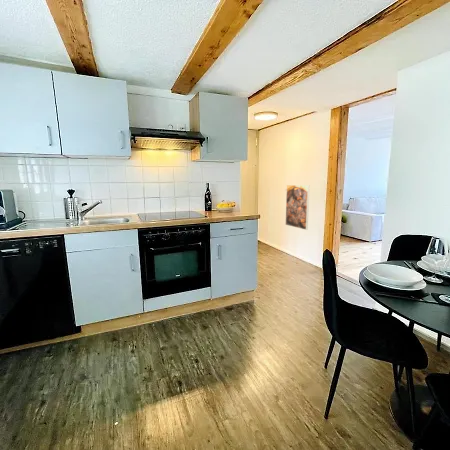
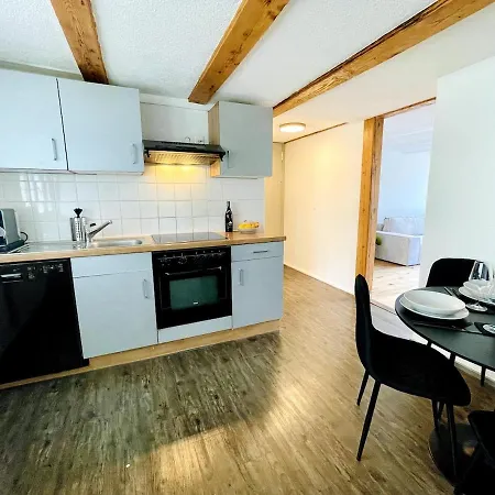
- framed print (296, 206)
